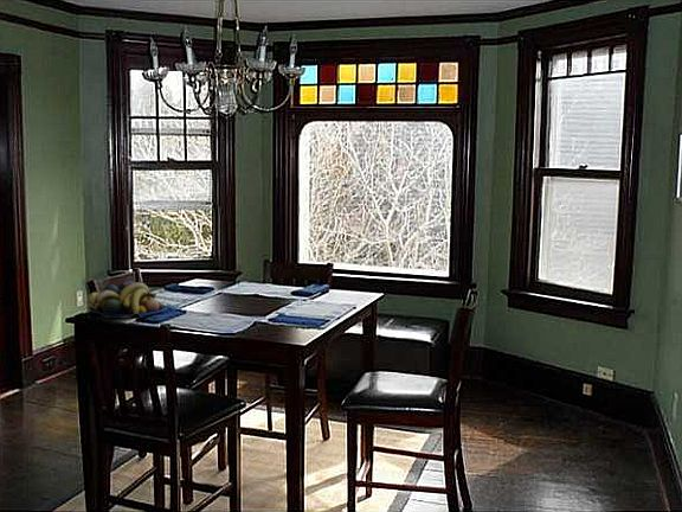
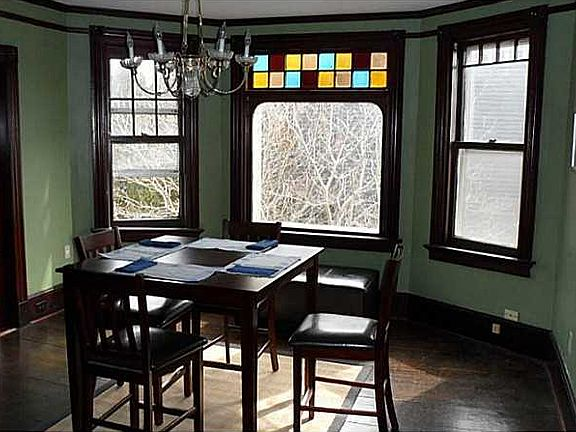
- fruit bowl (129, 296)
